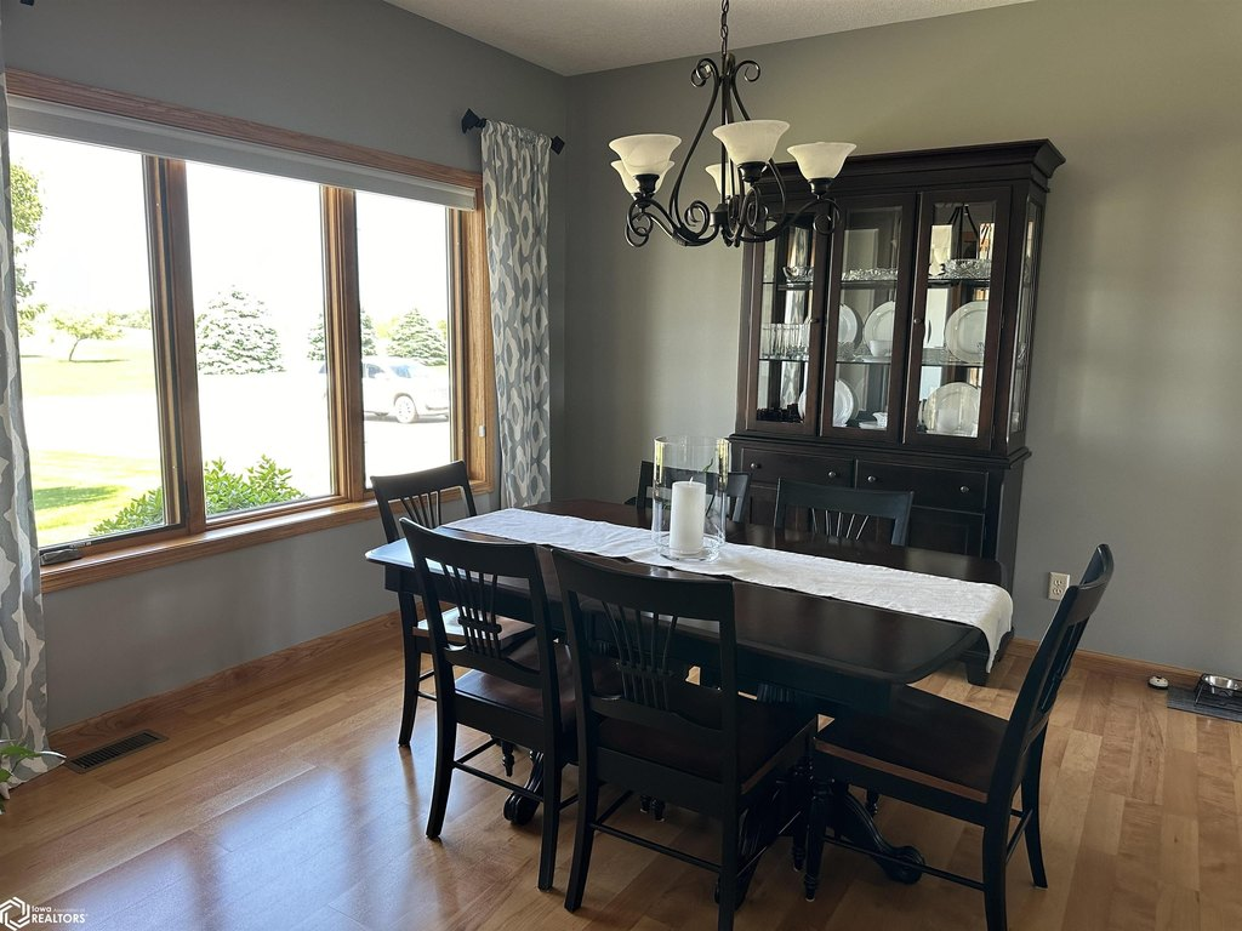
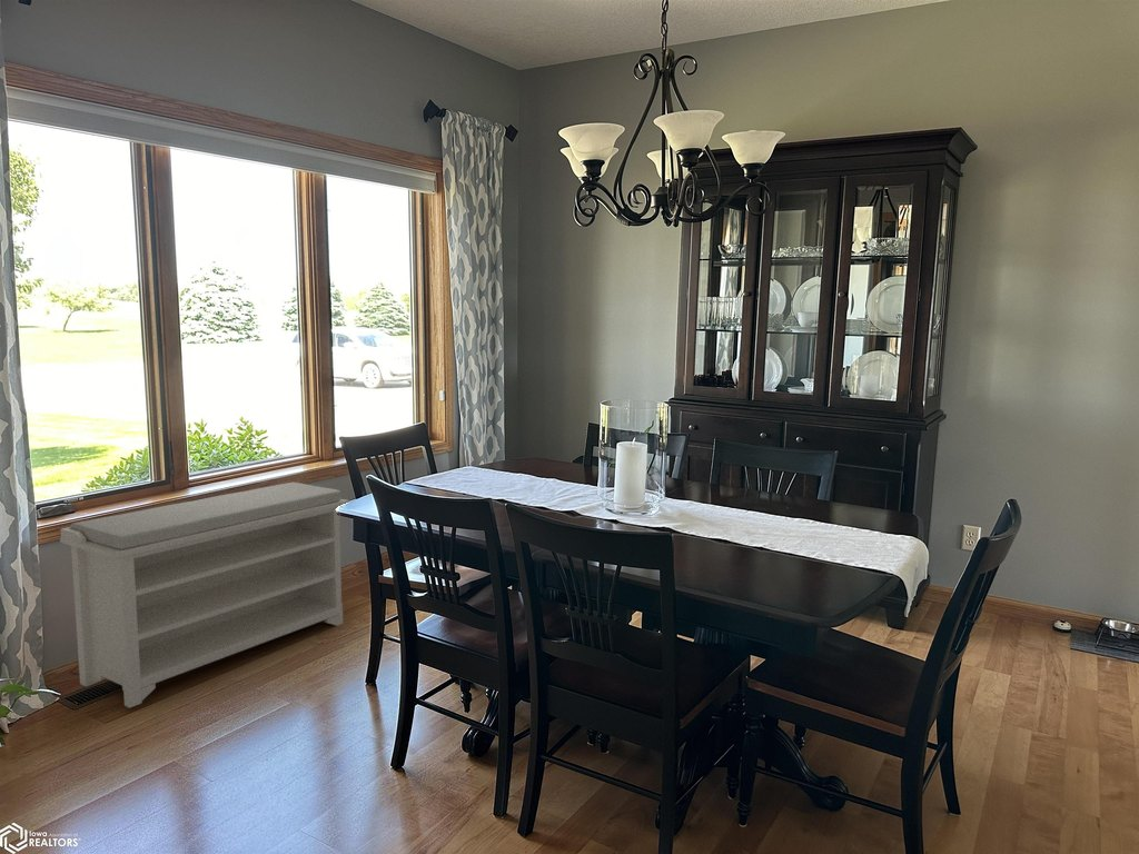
+ bench (221, 578)
